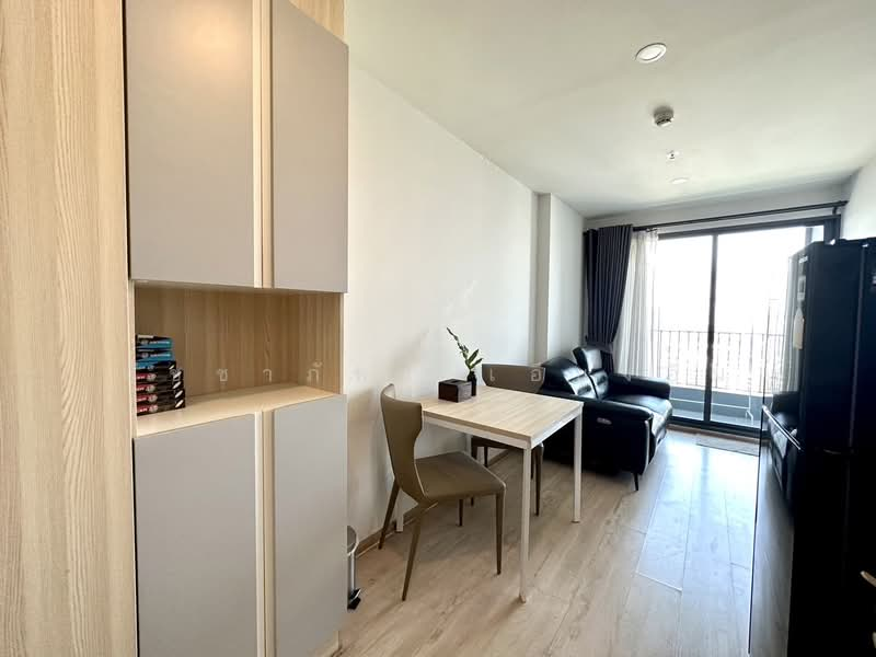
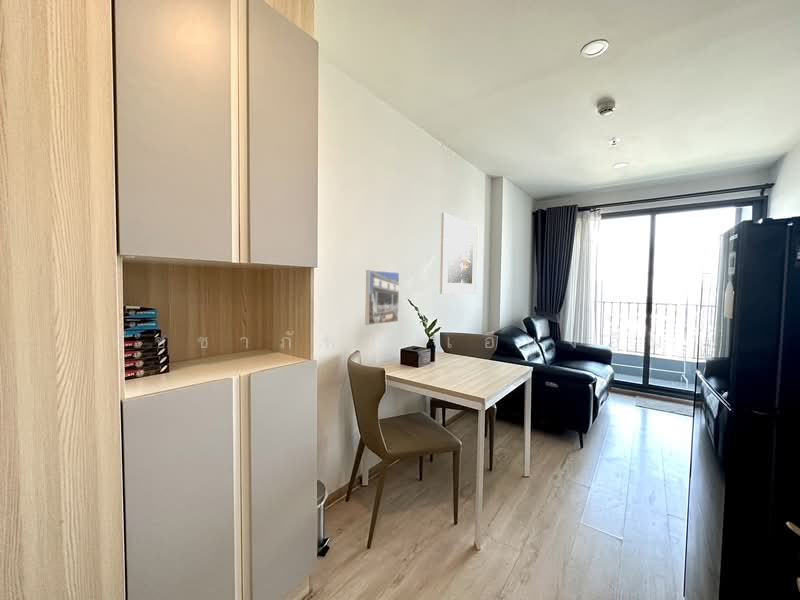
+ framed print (460, 257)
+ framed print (383, 297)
